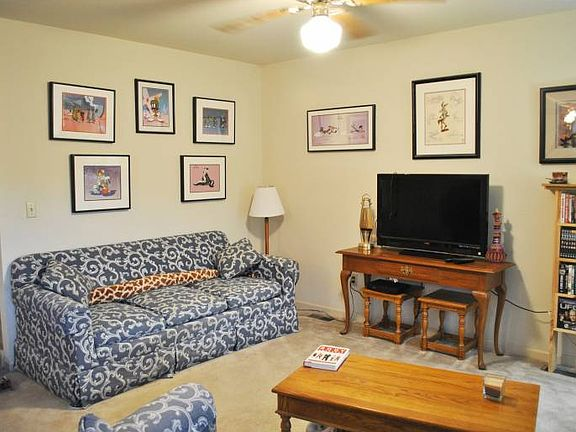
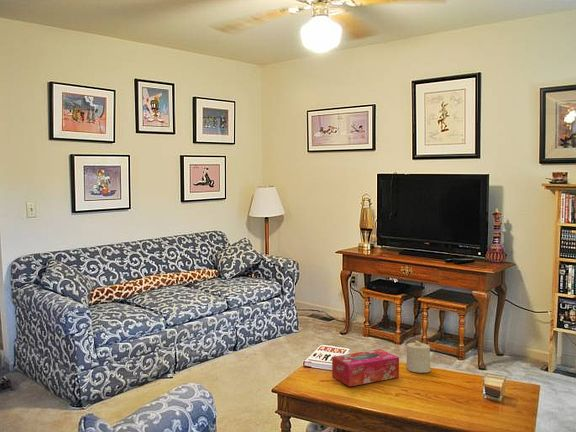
+ candle (418, 355)
+ tissue box (365, 366)
